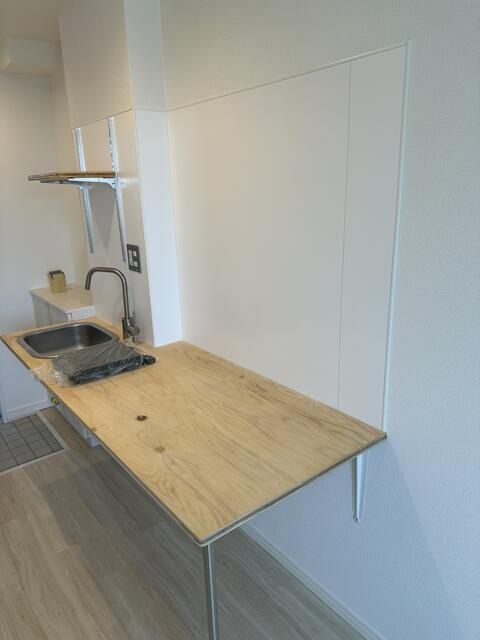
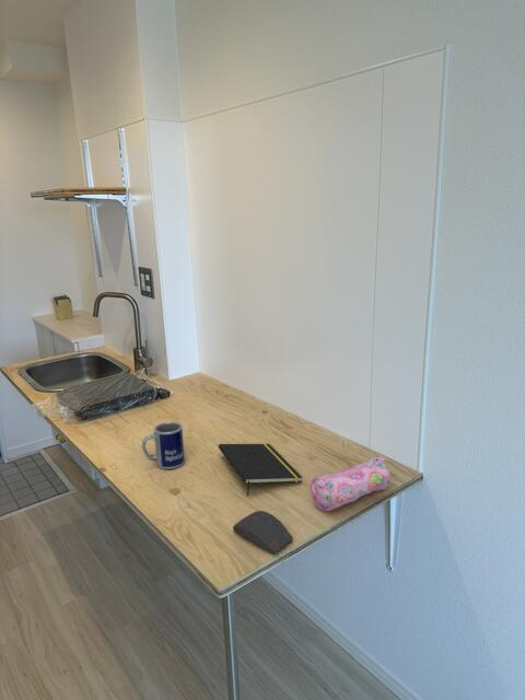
+ notepad (258, 462)
+ computer mouse (261, 528)
+ mug (163, 446)
+ pencil case (351, 482)
